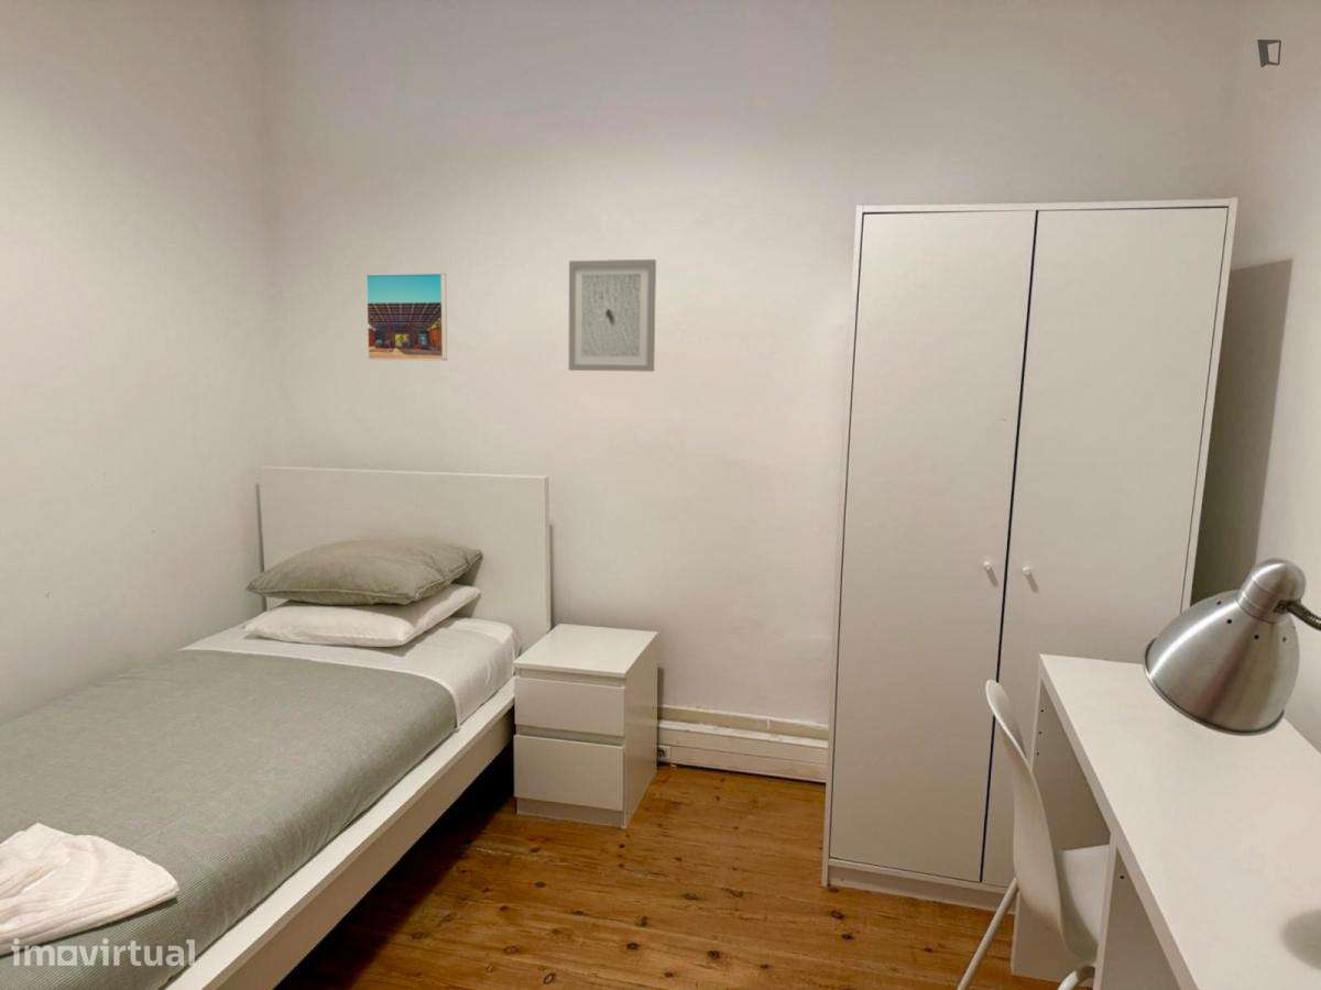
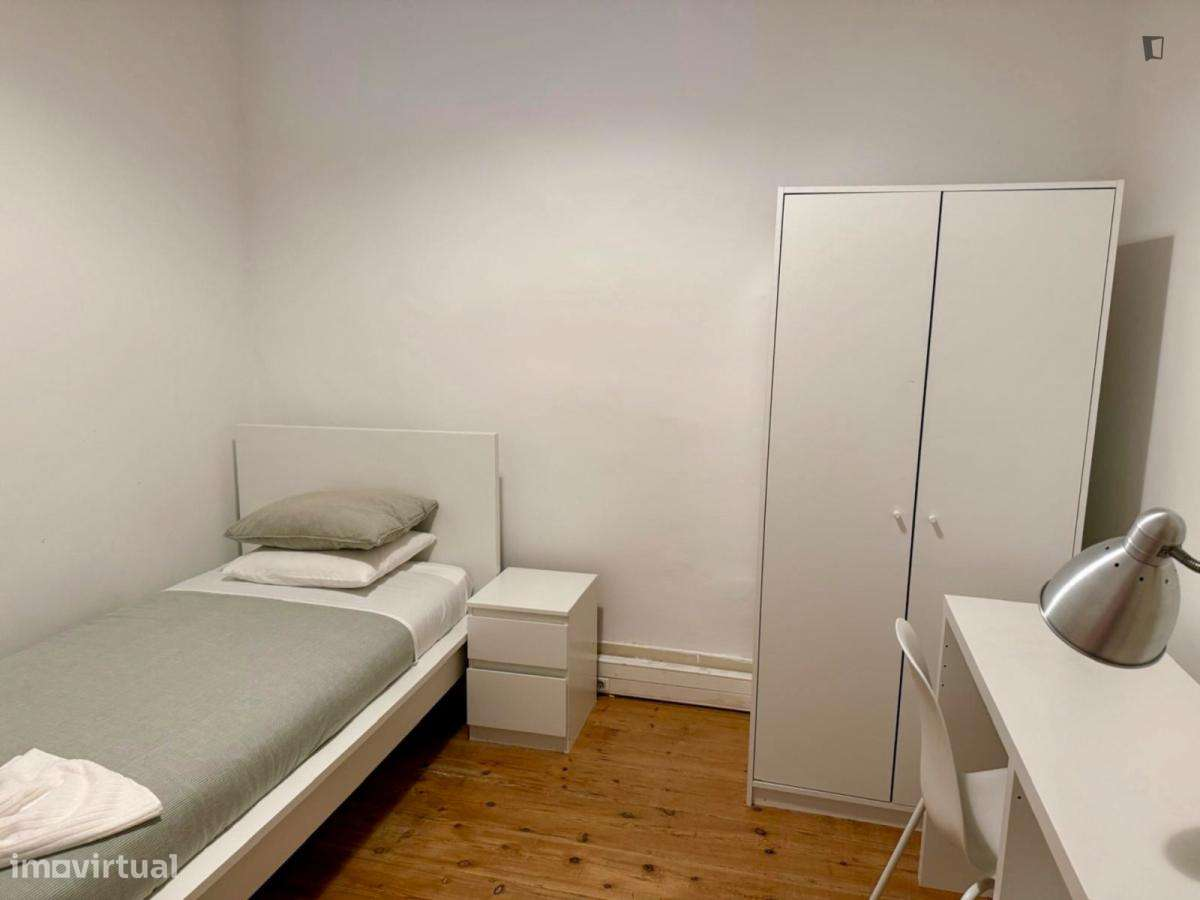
- wall art (611, 316)
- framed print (406, 317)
